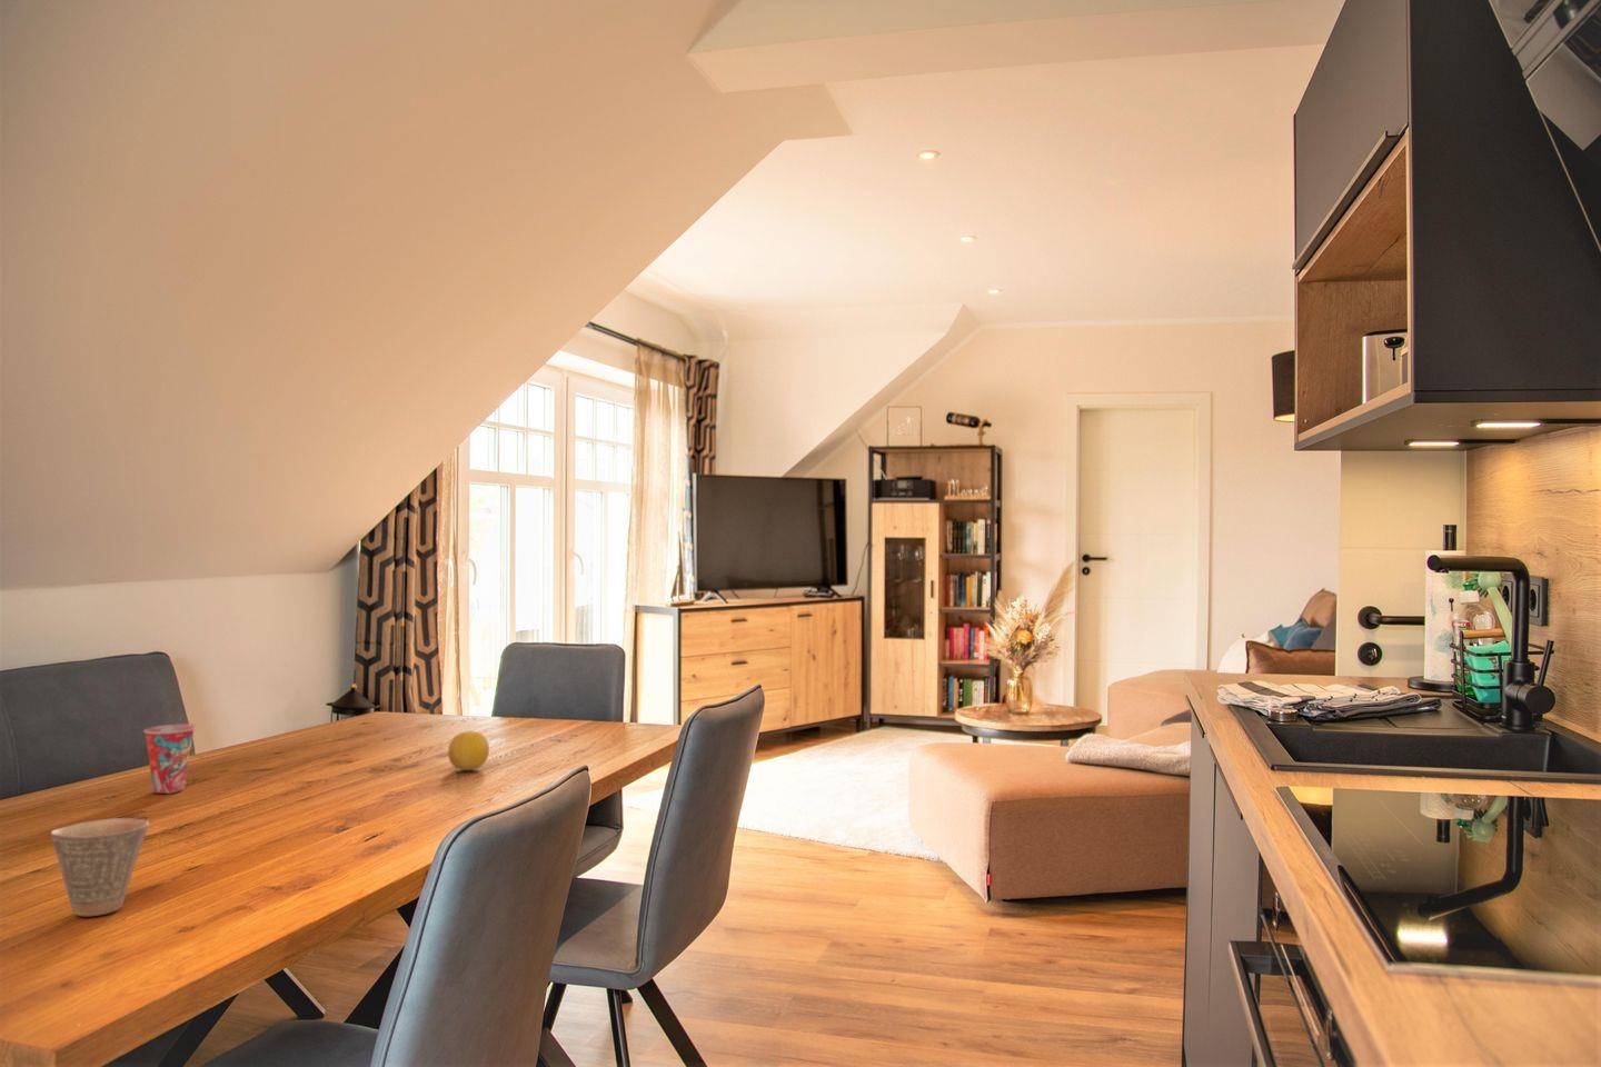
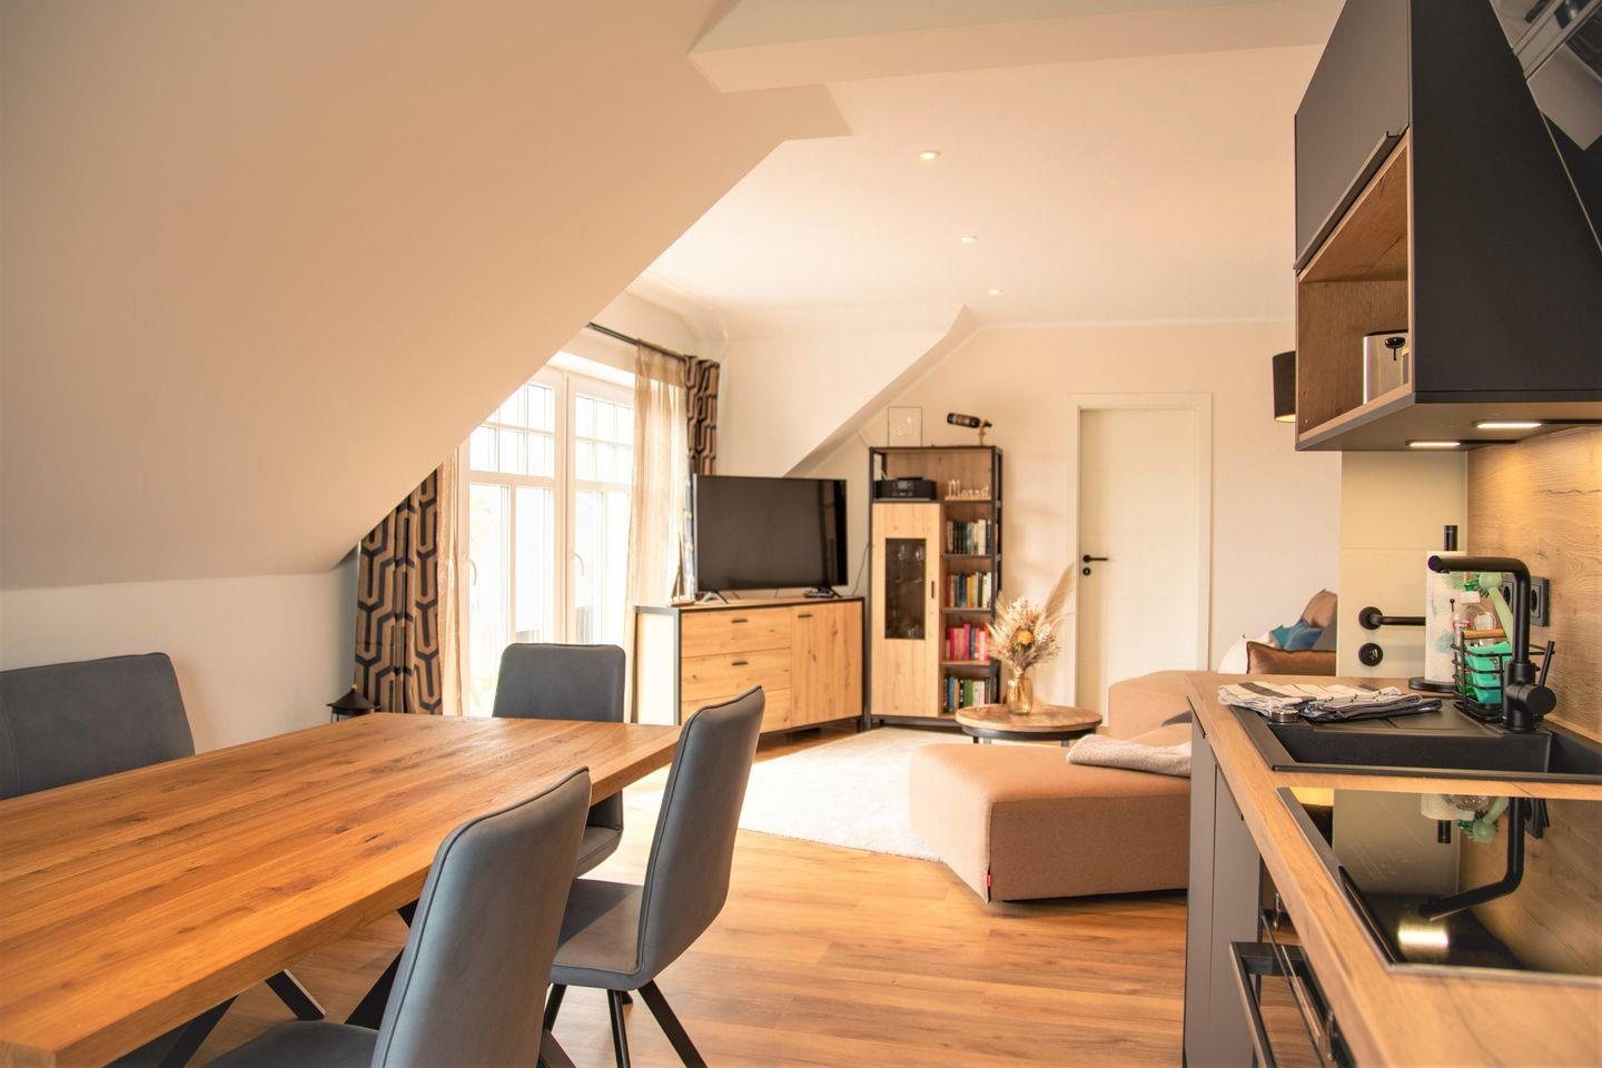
- cup (100, 867)
- fruit (468, 750)
- cup (169, 759)
